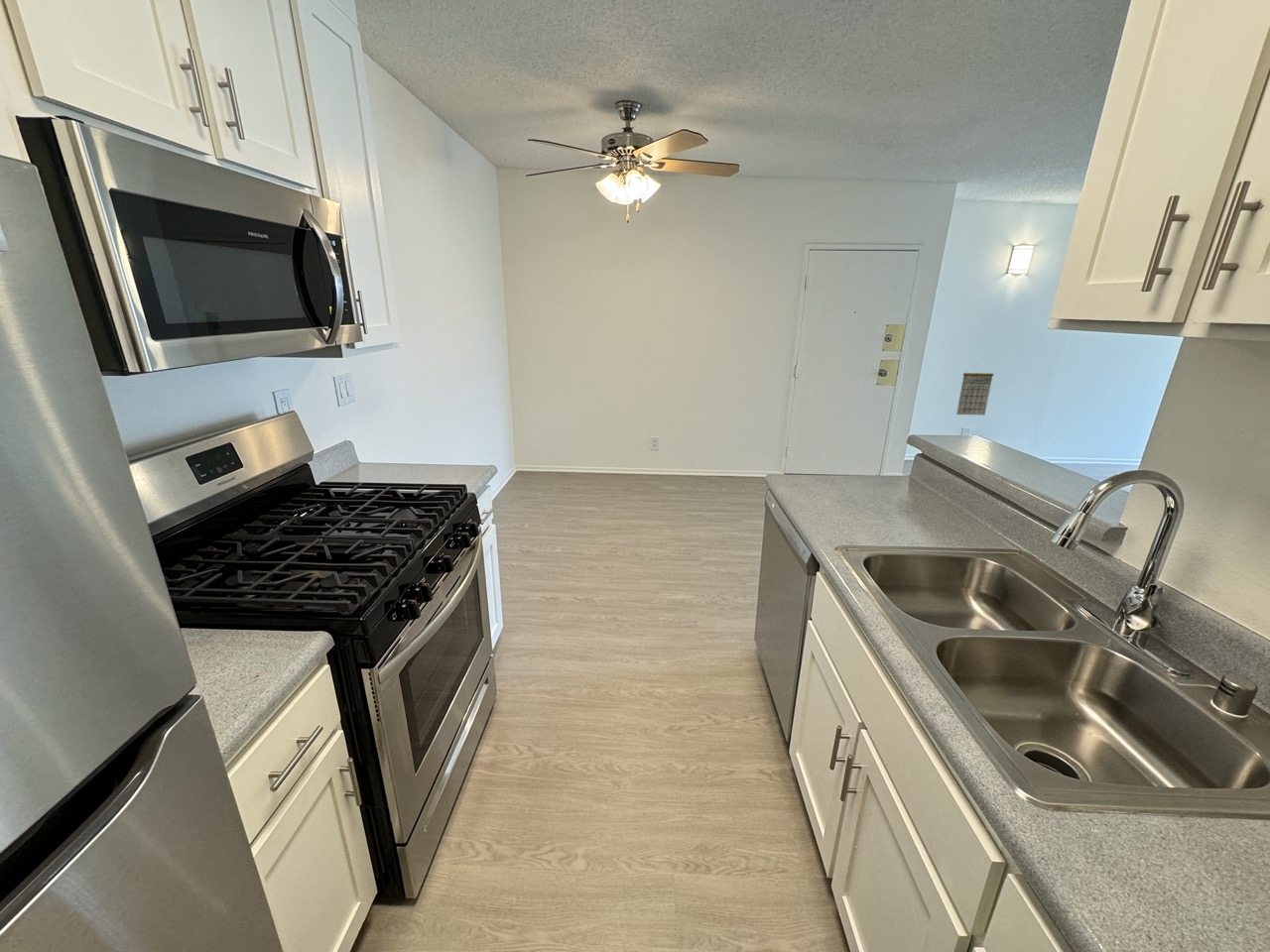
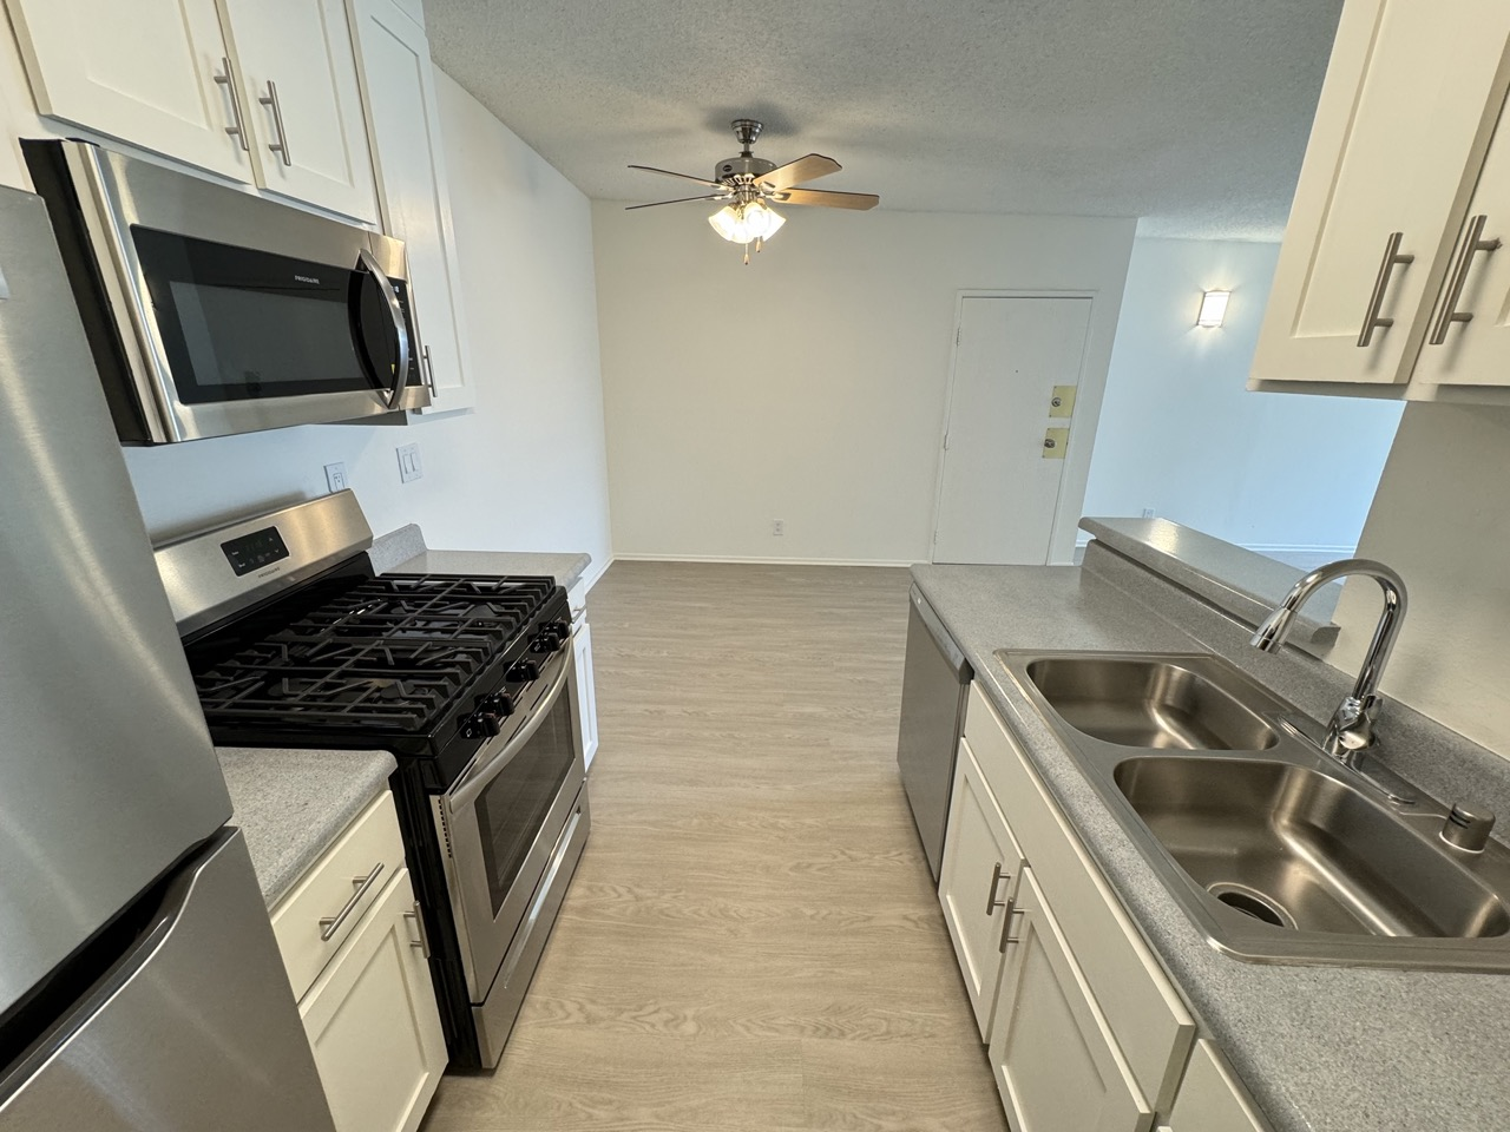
- calendar (975, 389)
